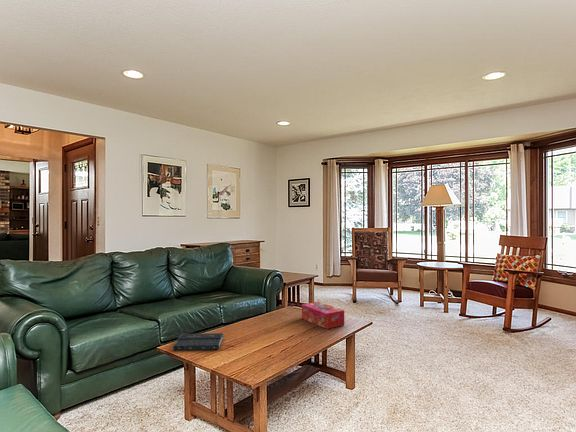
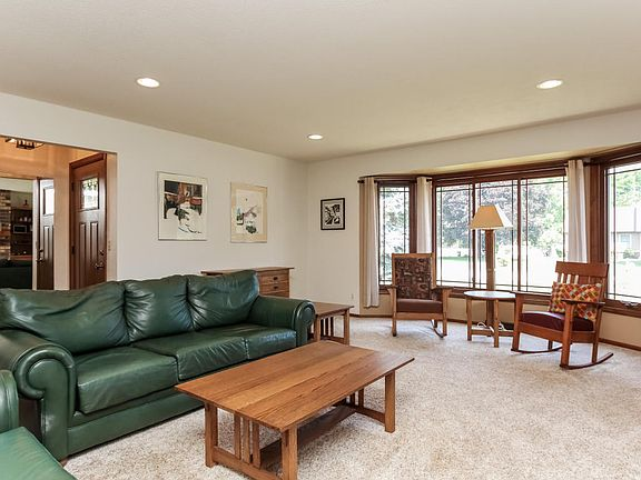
- tissue box (322, 314)
- book (207, 341)
